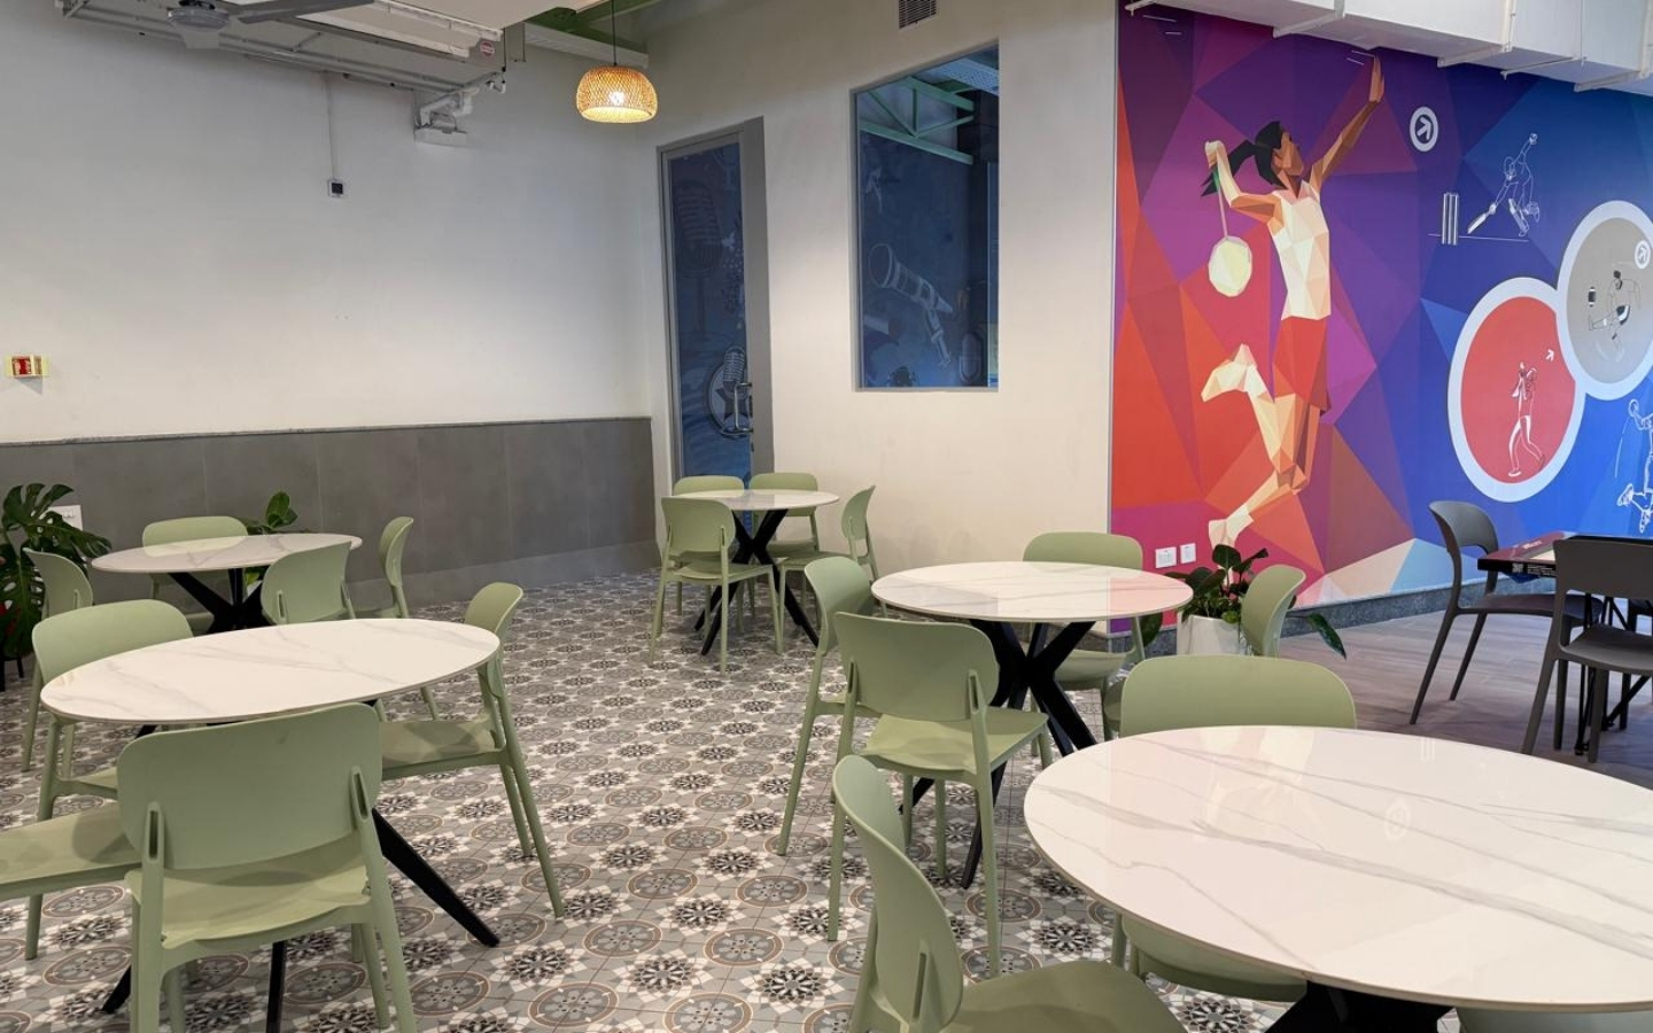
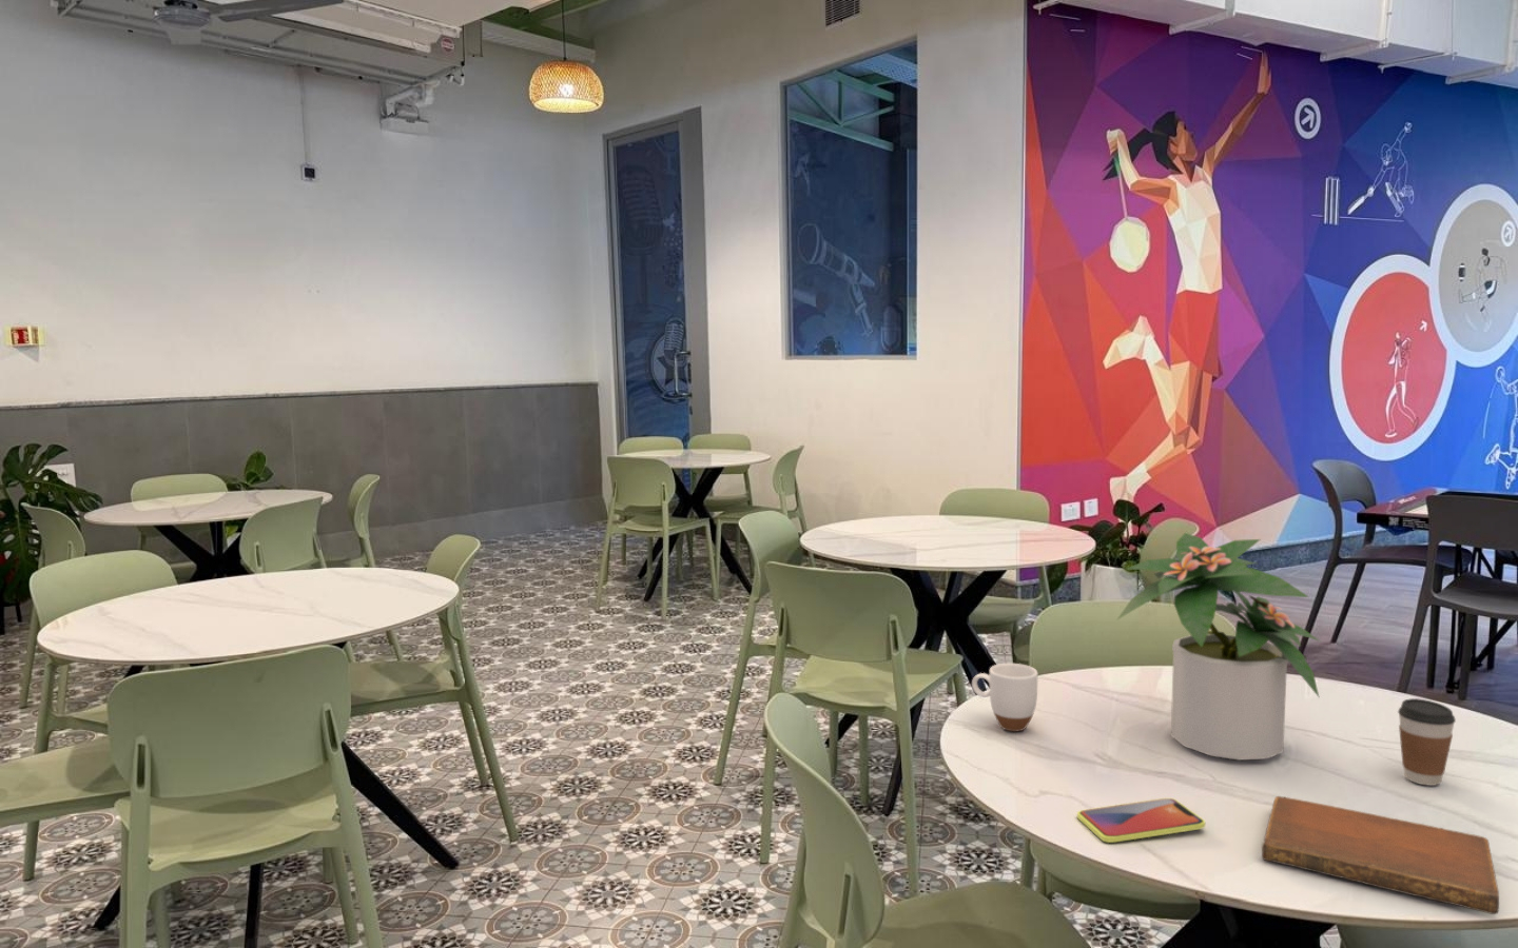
+ potted plant (1215, 643)
+ coffee cup (1424, 743)
+ mug (1002, 696)
+ smartphone (1140, 818)
+ notebook (1375, 849)
